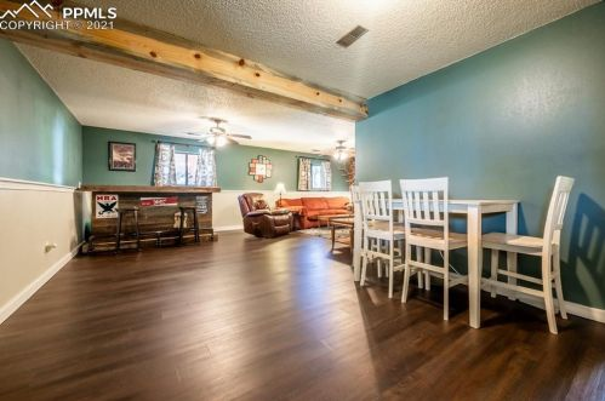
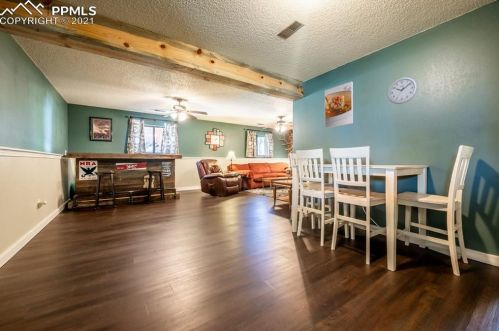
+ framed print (338, 106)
+ wall clock (401, 90)
